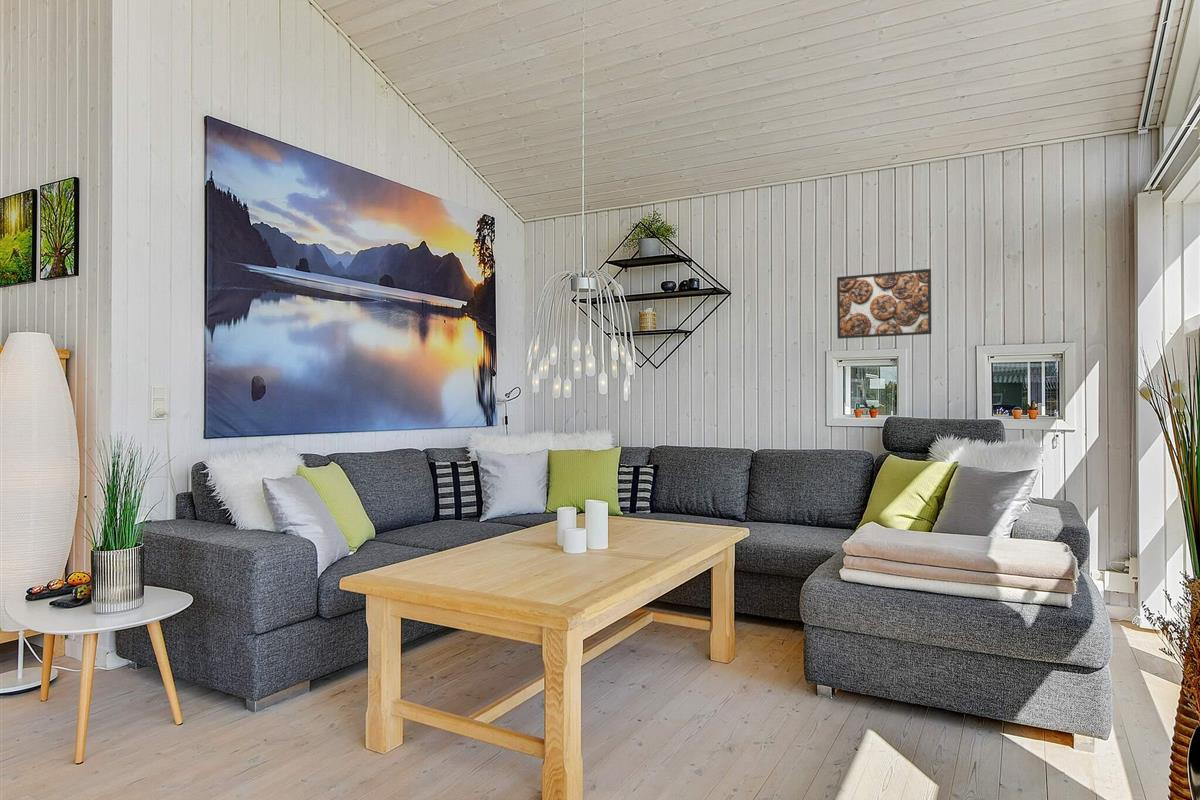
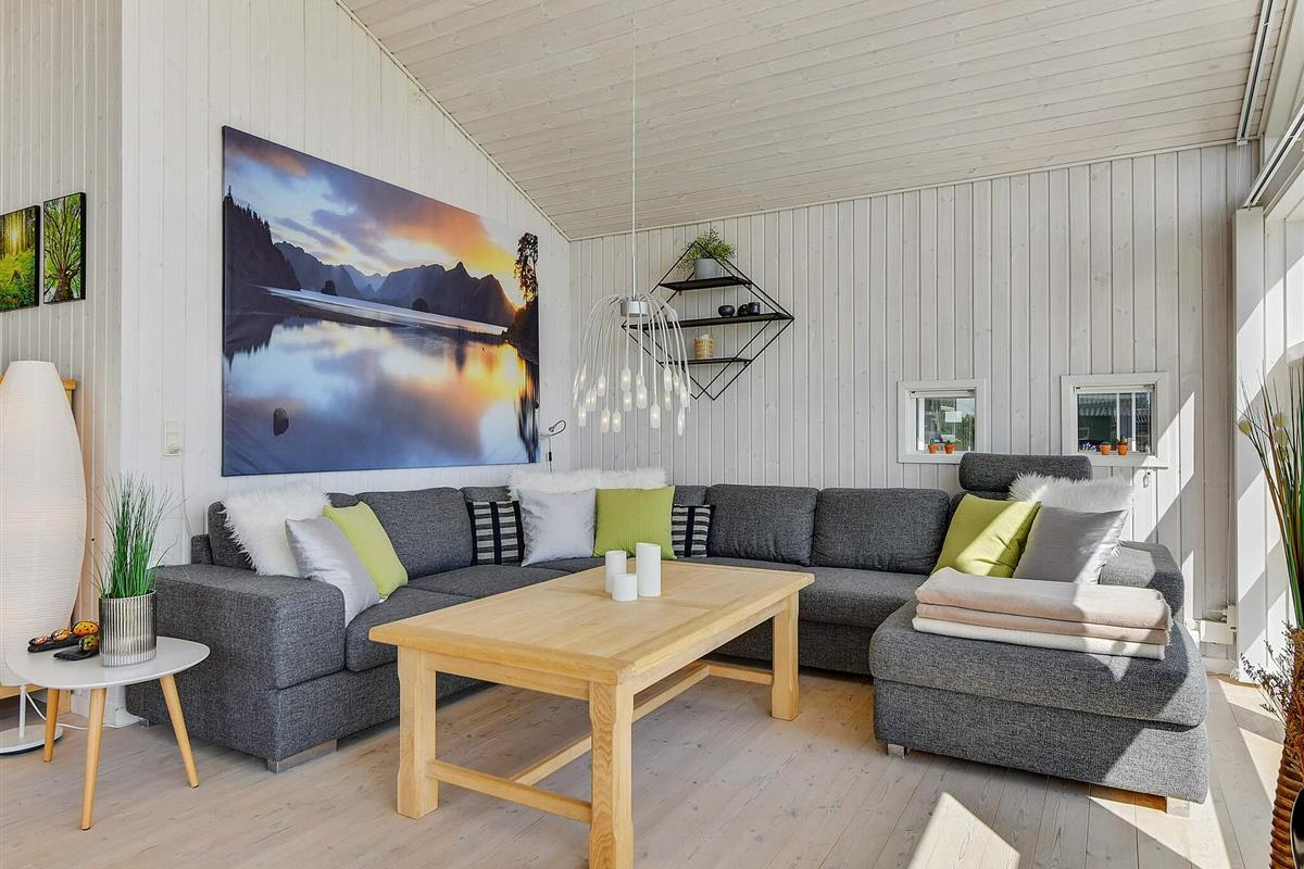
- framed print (882, 304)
